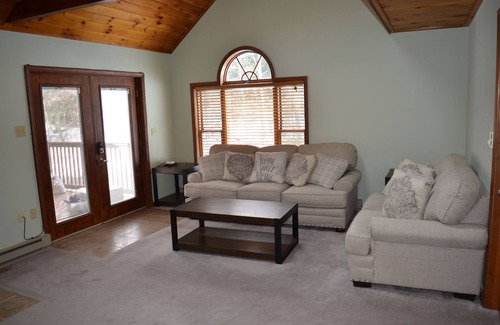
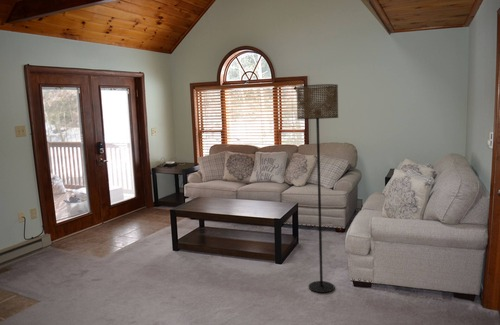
+ floor lamp (319, 189)
